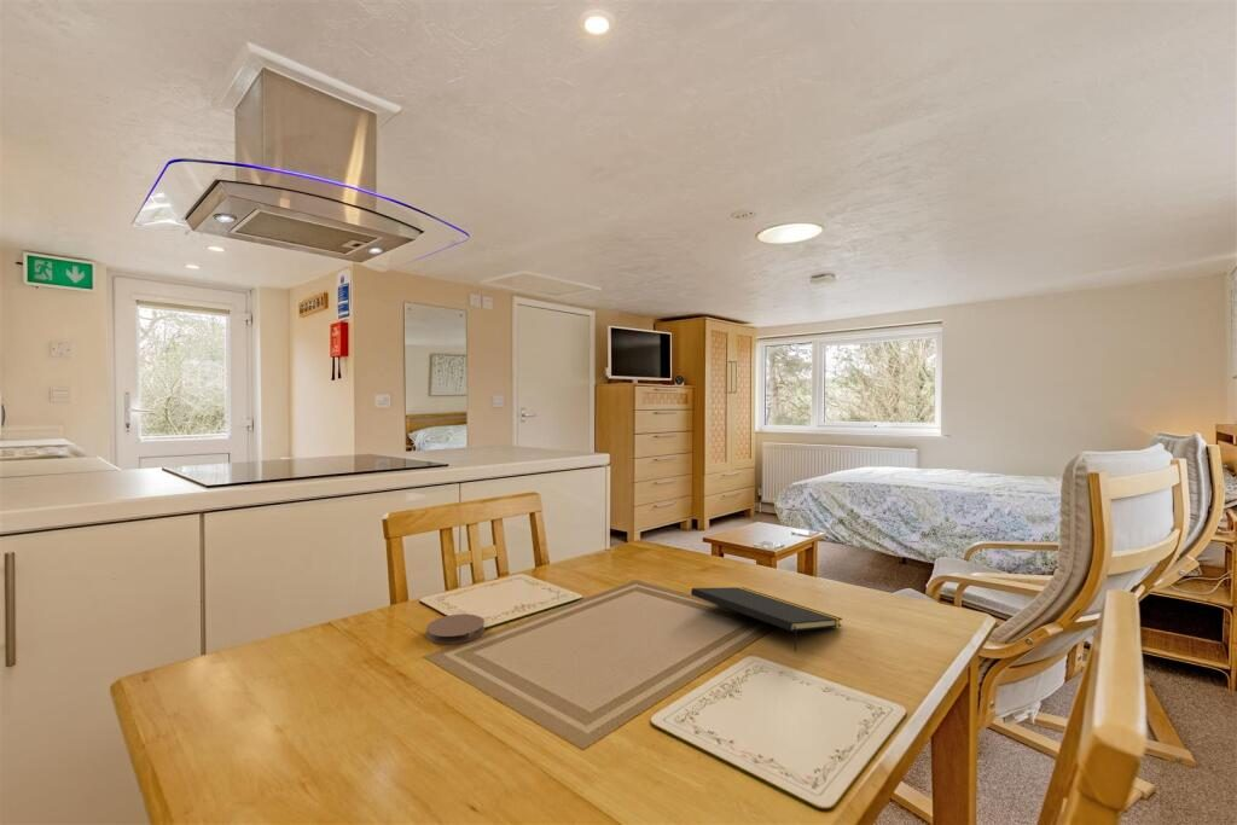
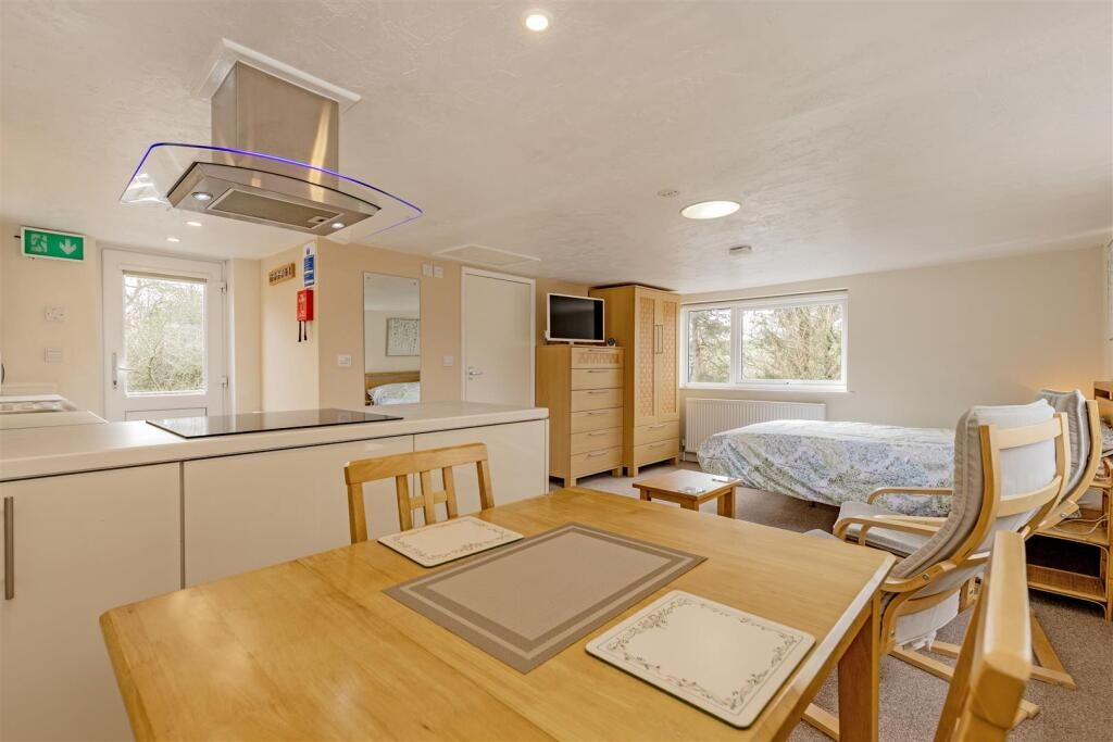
- notepad (763, 606)
- coaster (455, 628)
